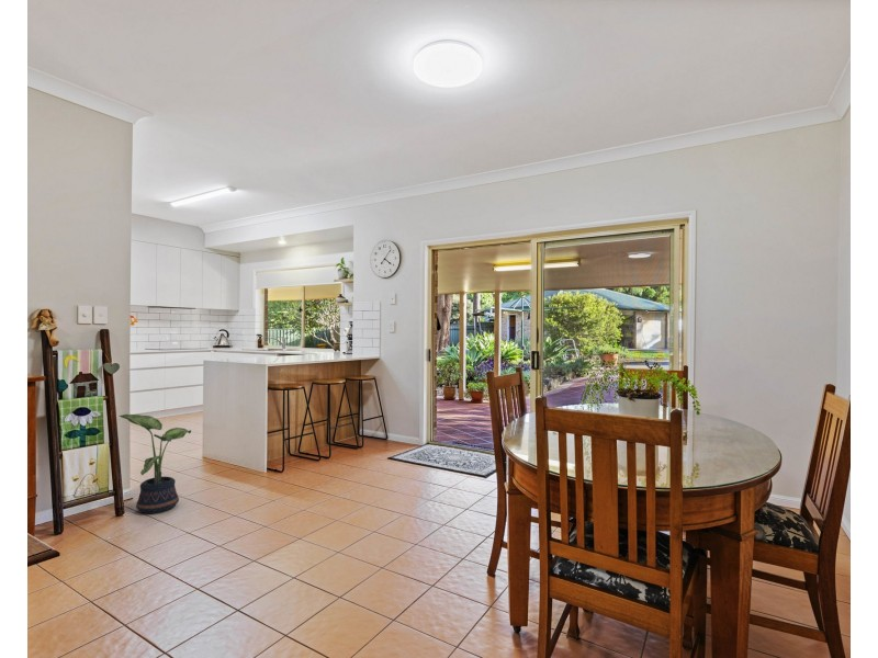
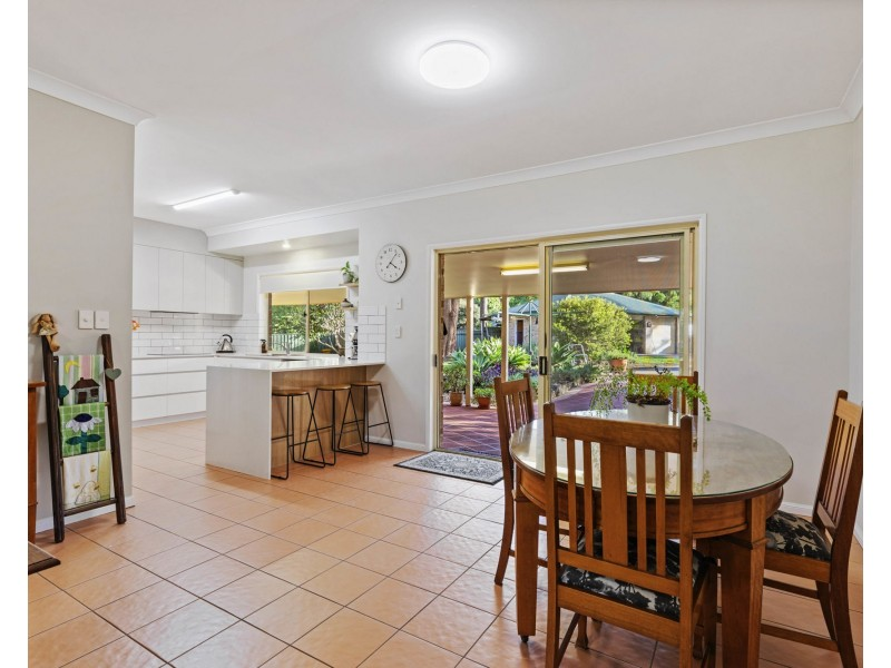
- potted plant (161, 458)
